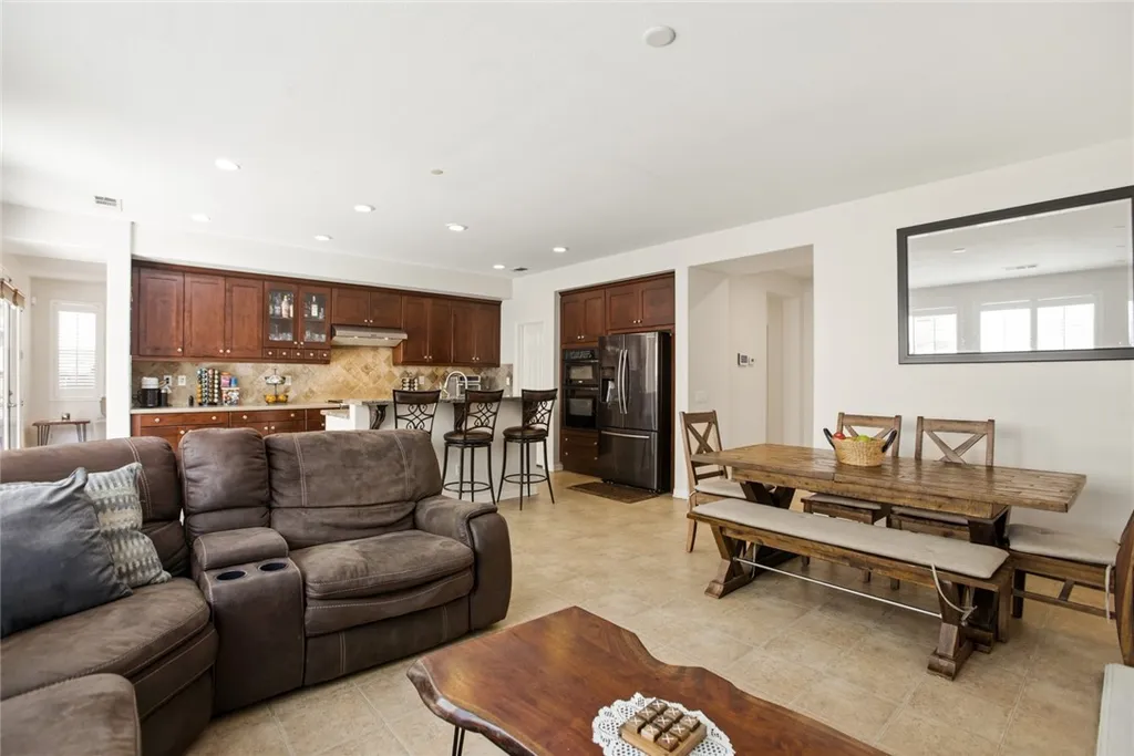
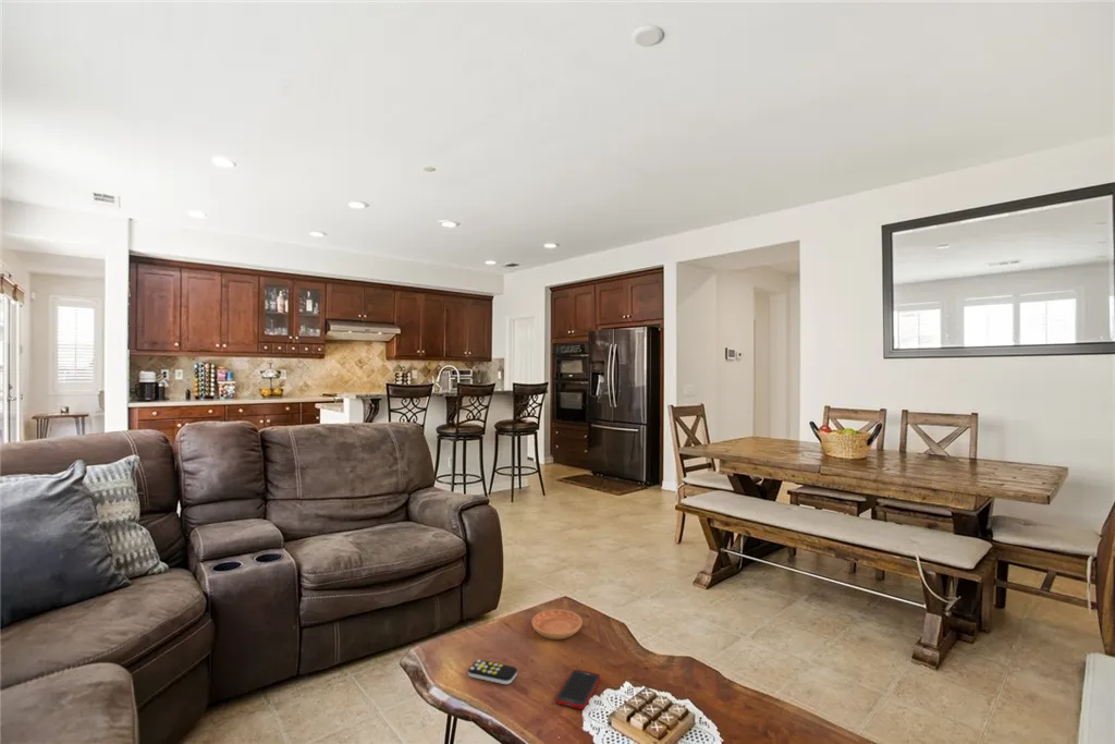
+ saucer (556, 624)
+ remote control (492, 671)
+ cell phone (578, 687)
